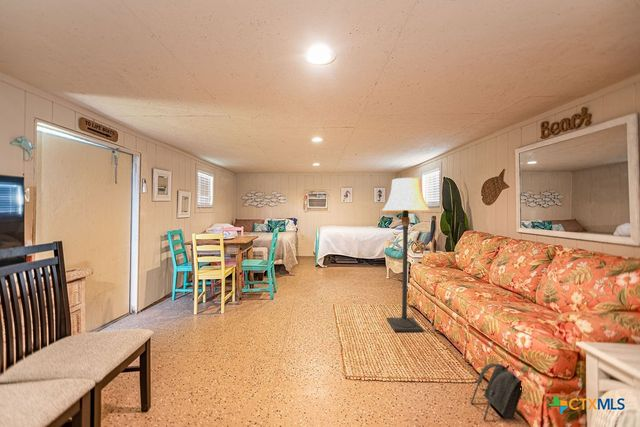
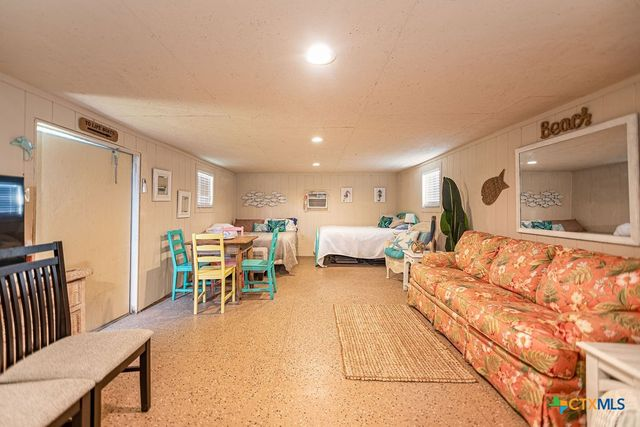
- lamp (405, 252)
- backpack (494, 388)
